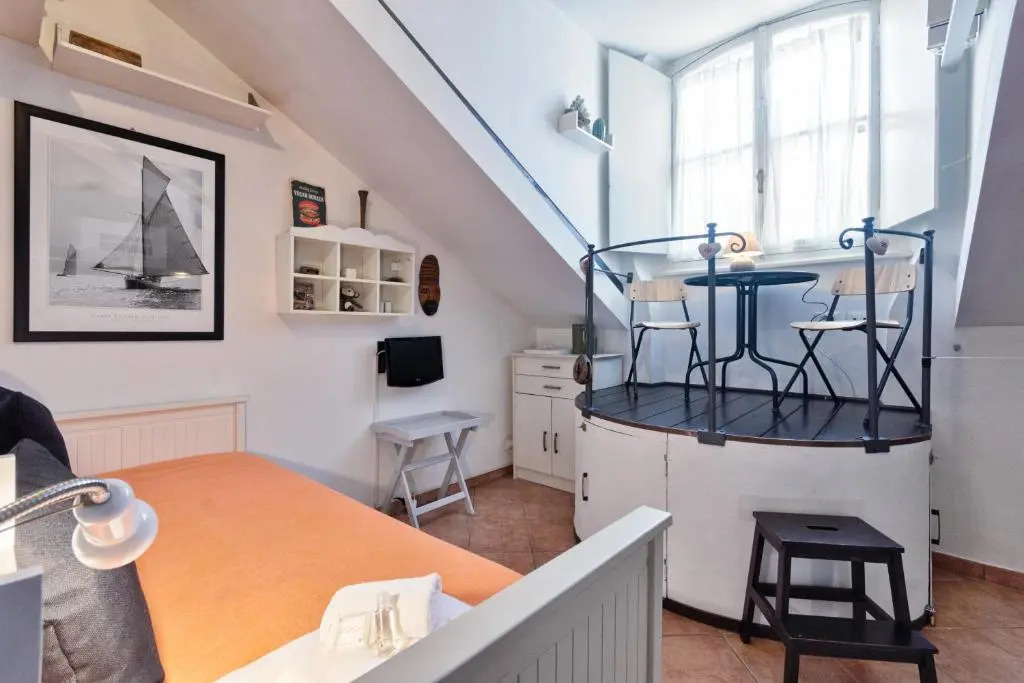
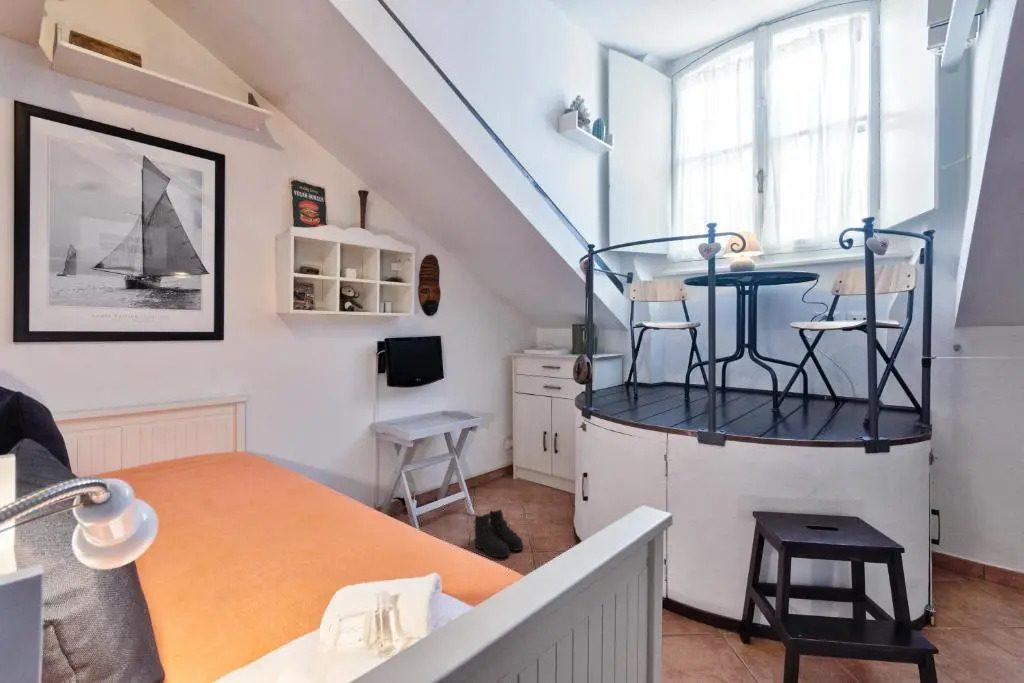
+ boots (498, 530)
